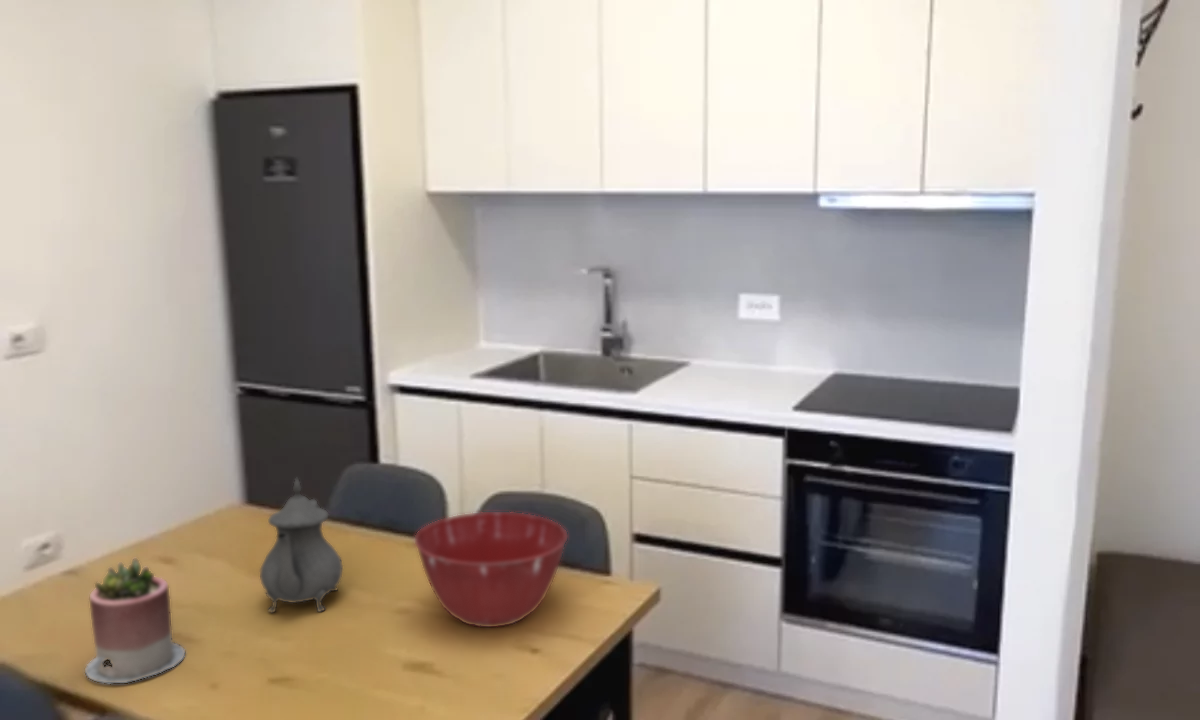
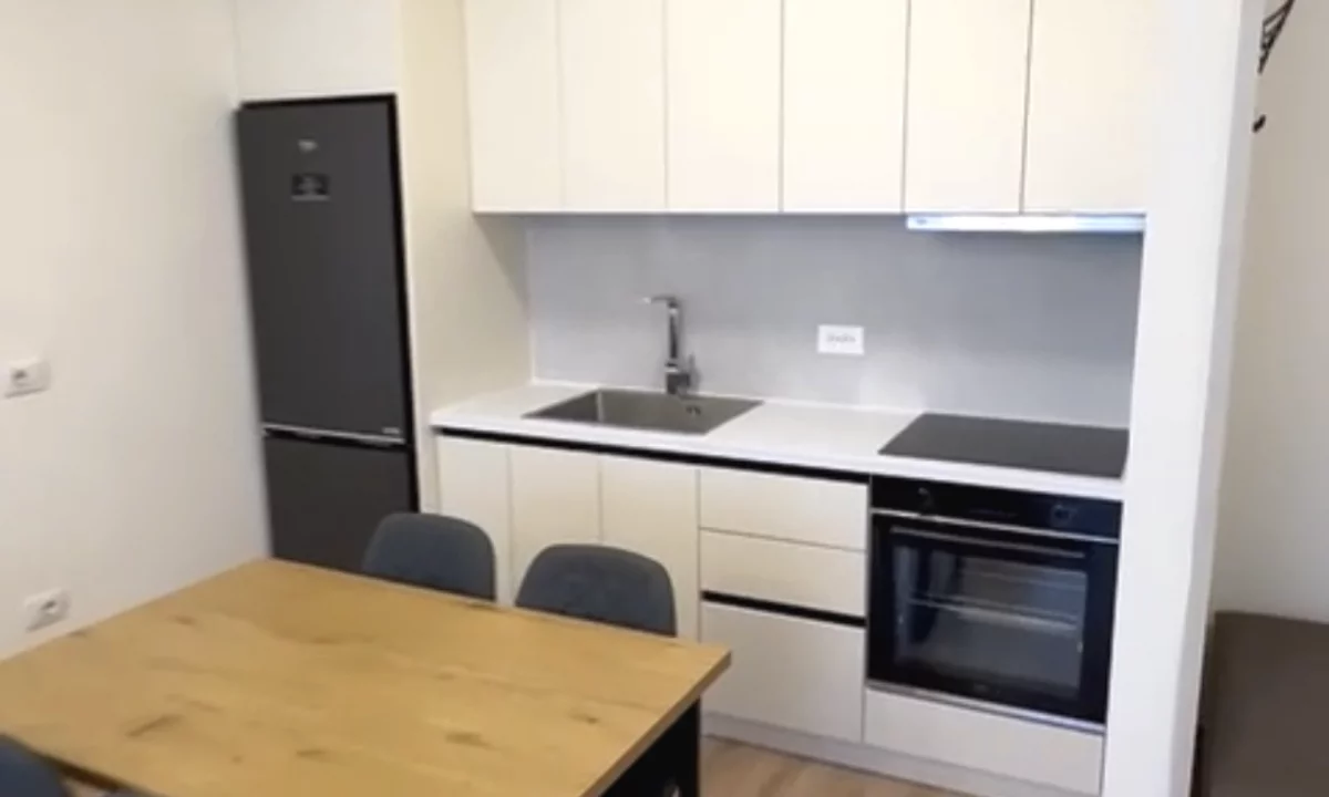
- teapot (299, 539)
- succulent planter (131, 614)
- mixing bowl (492, 573)
